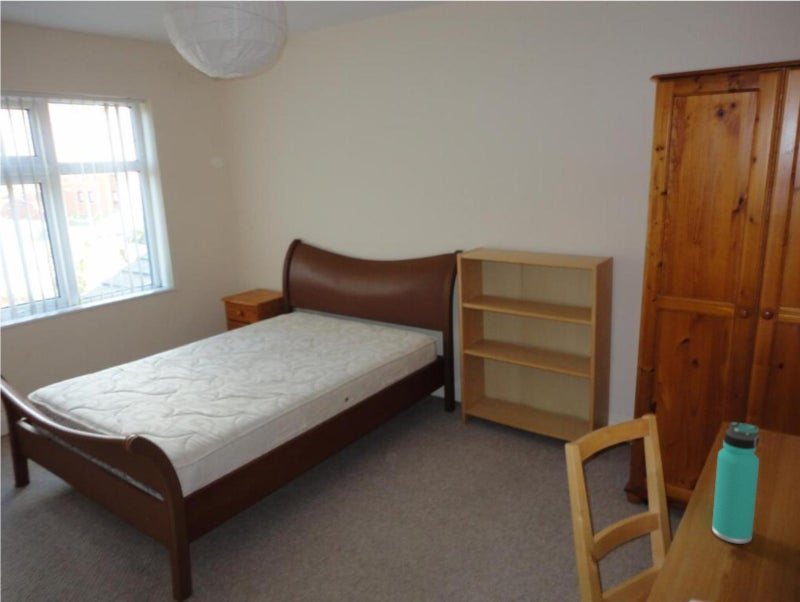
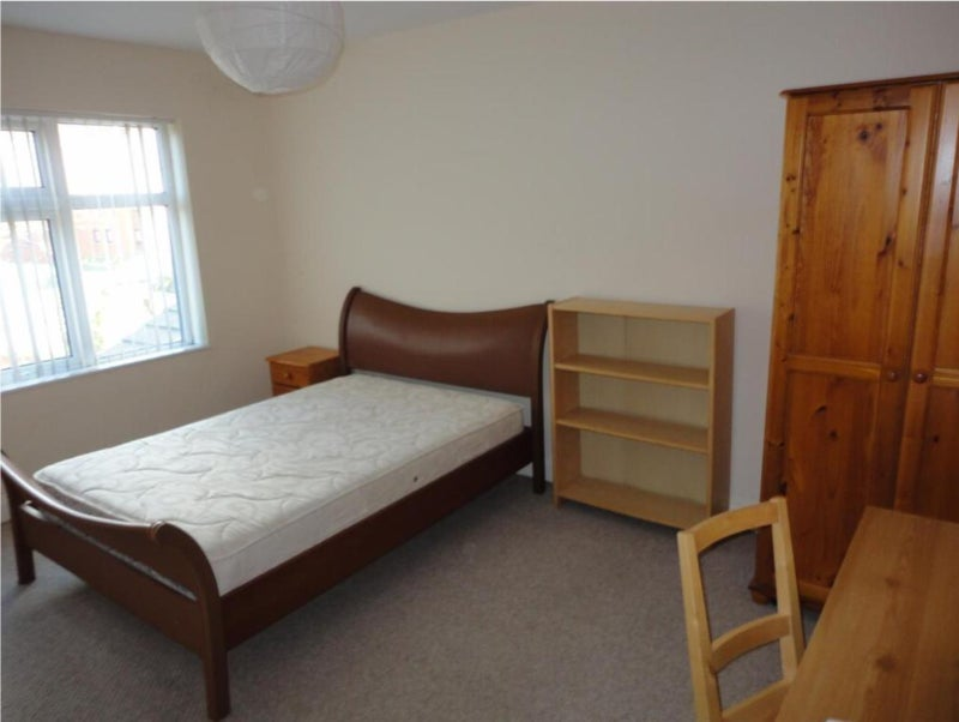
- thermos bottle (736, 480)
